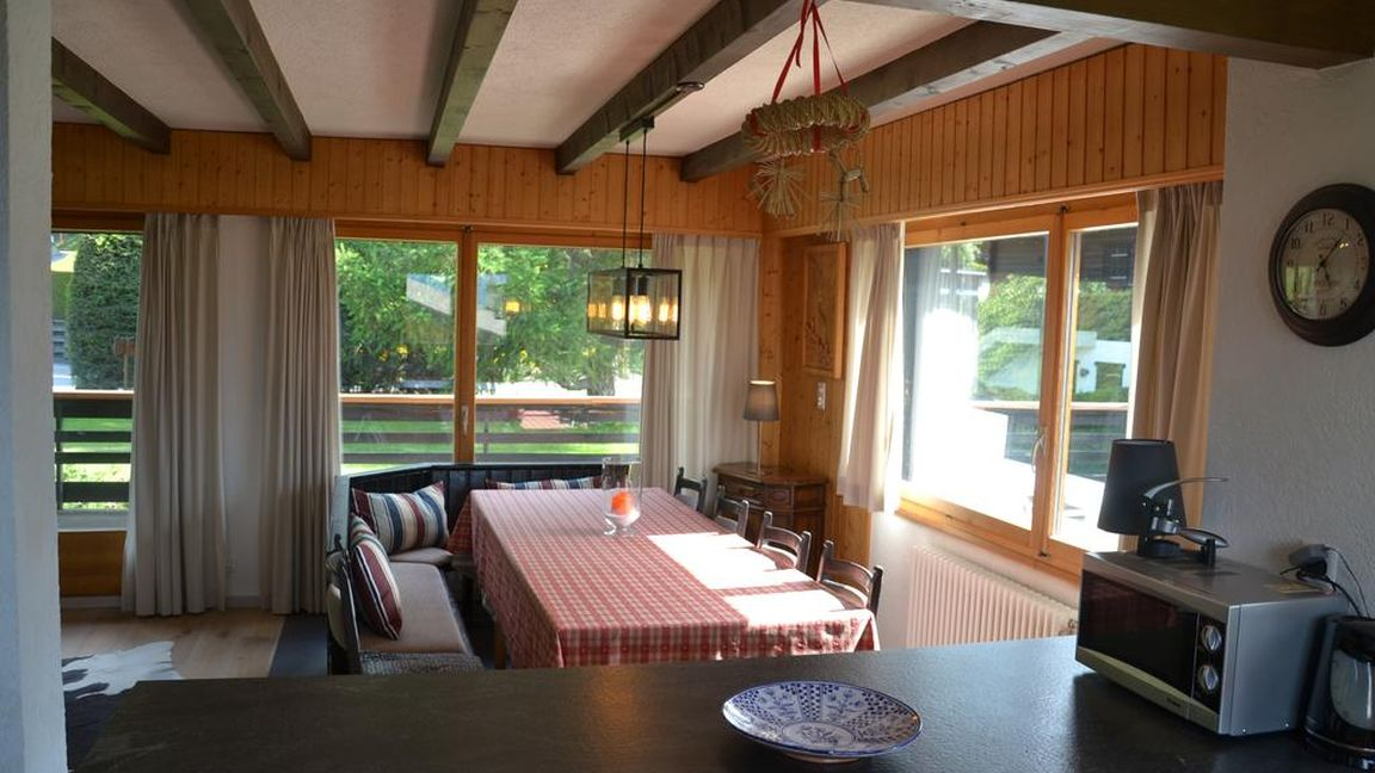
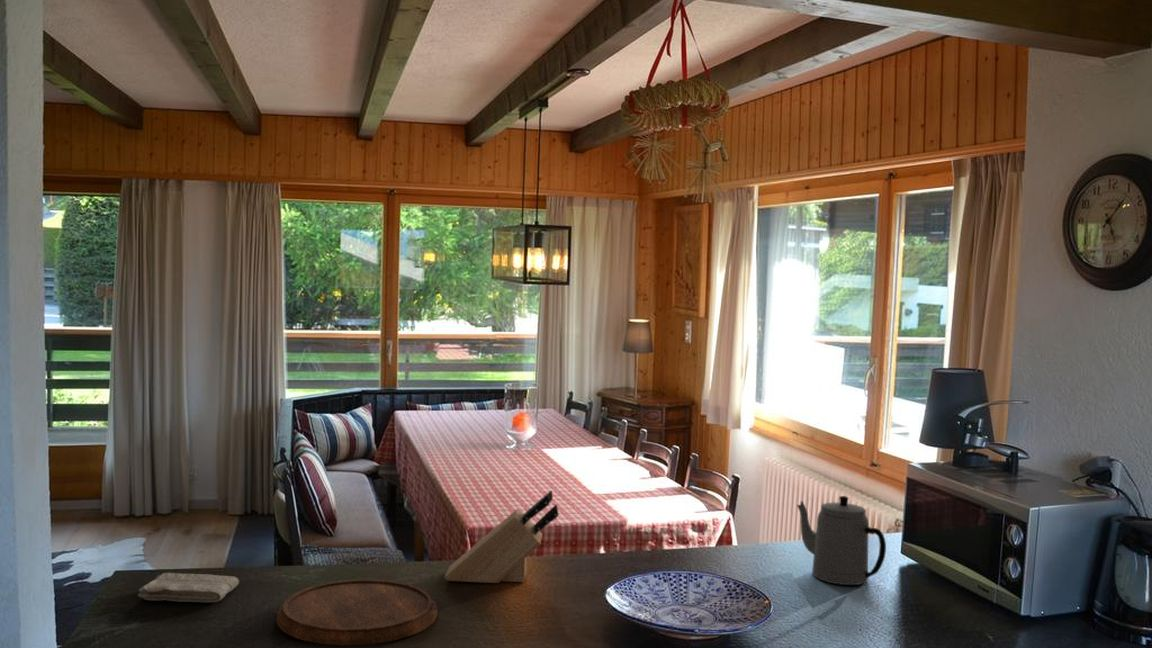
+ washcloth (189, 586)
+ knife block (503, 534)
+ cutting board (358, 608)
+ teapot (838, 535)
